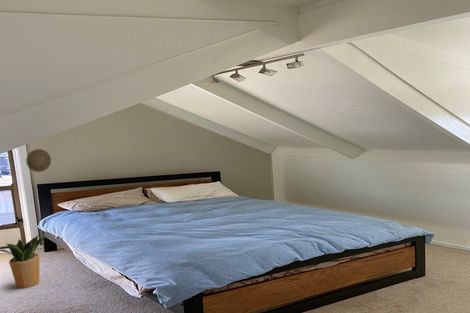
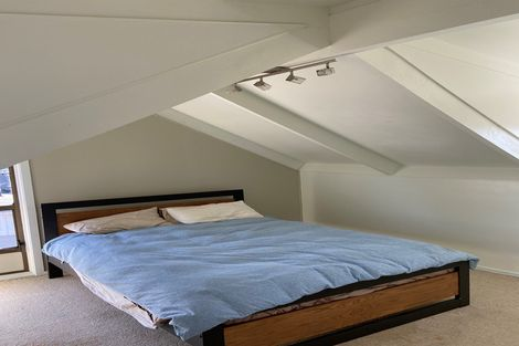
- potted plant (27, 261)
- decorative plate (38, 160)
